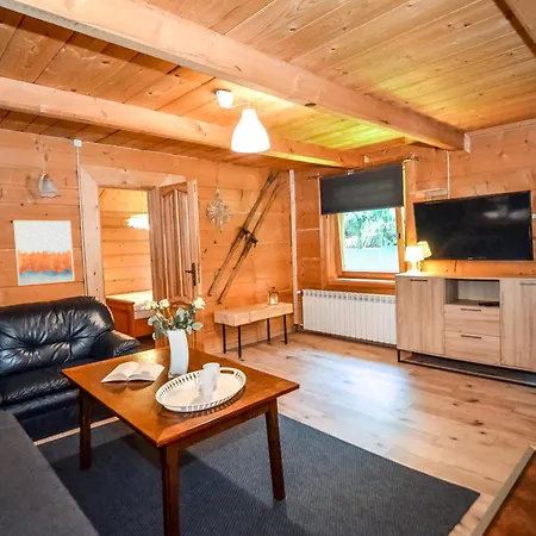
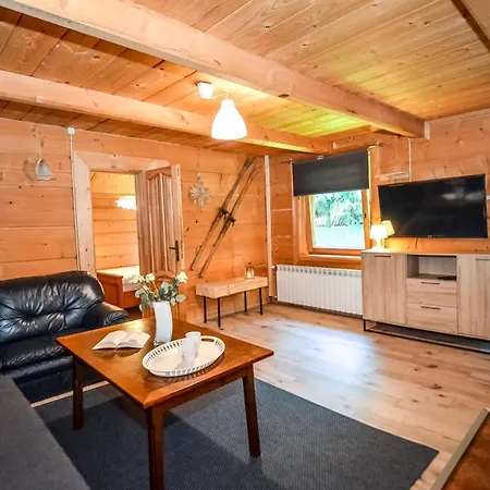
- wall art (44, 251)
